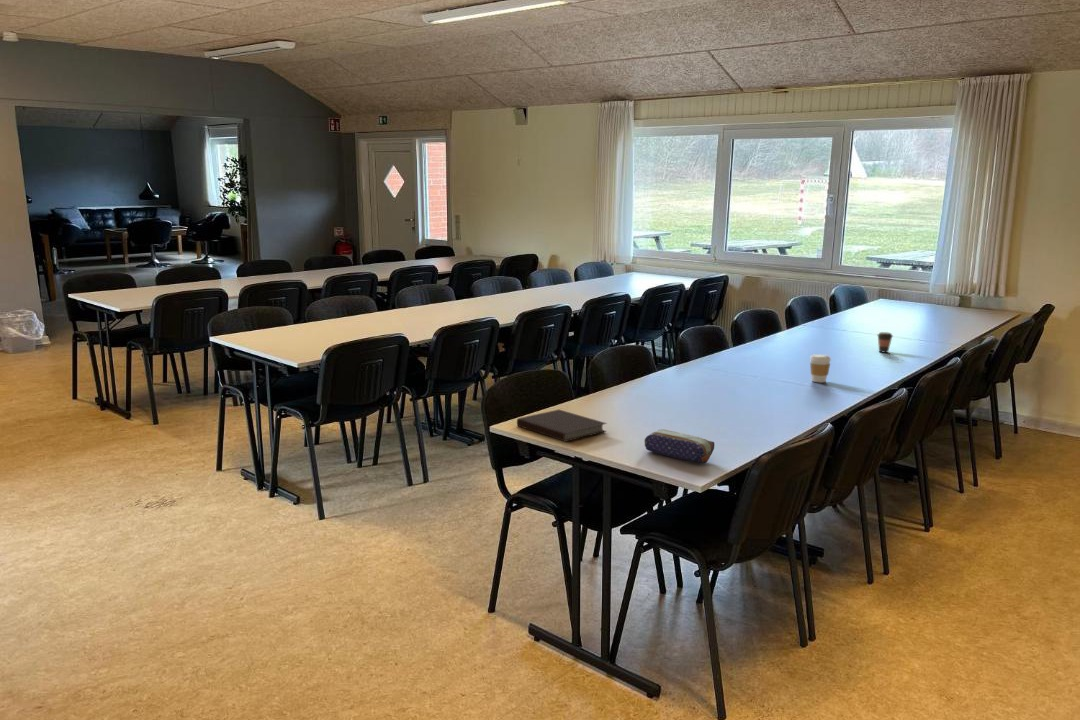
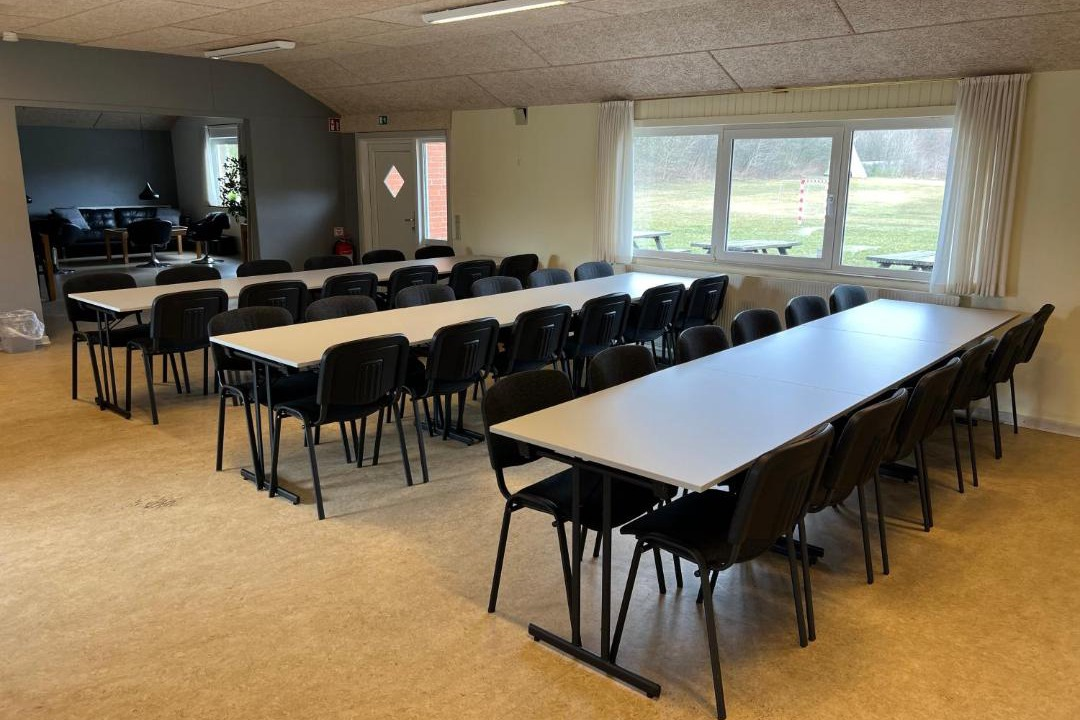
- coffee cup (819, 367)
- coffee cup (884, 342)
- pencil case (679, 445)
- notebook (561, 424)
